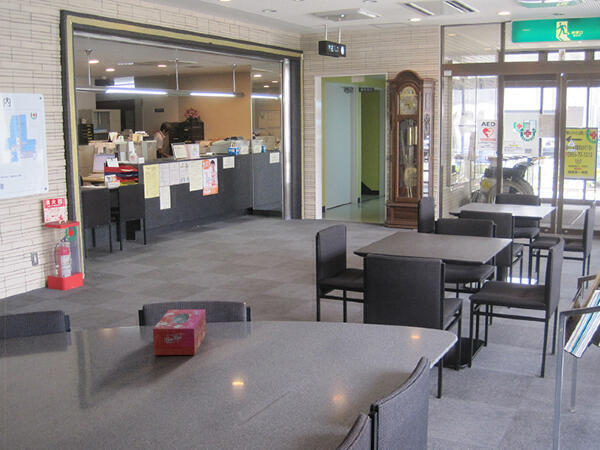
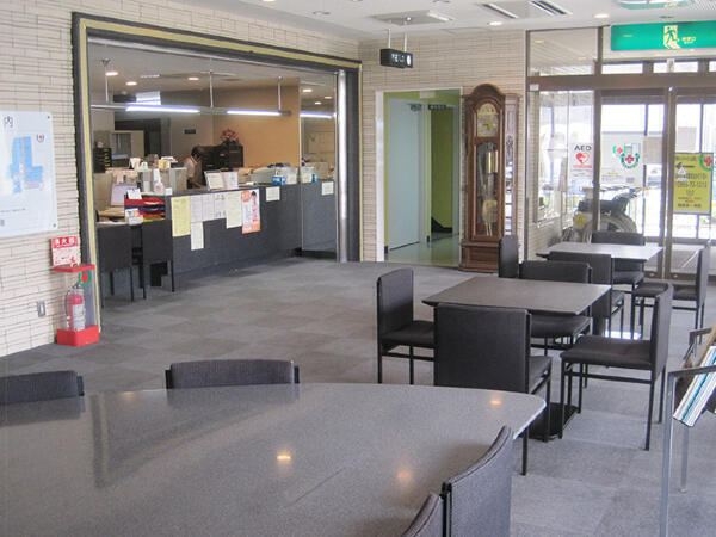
- tissue box (181, 331)
